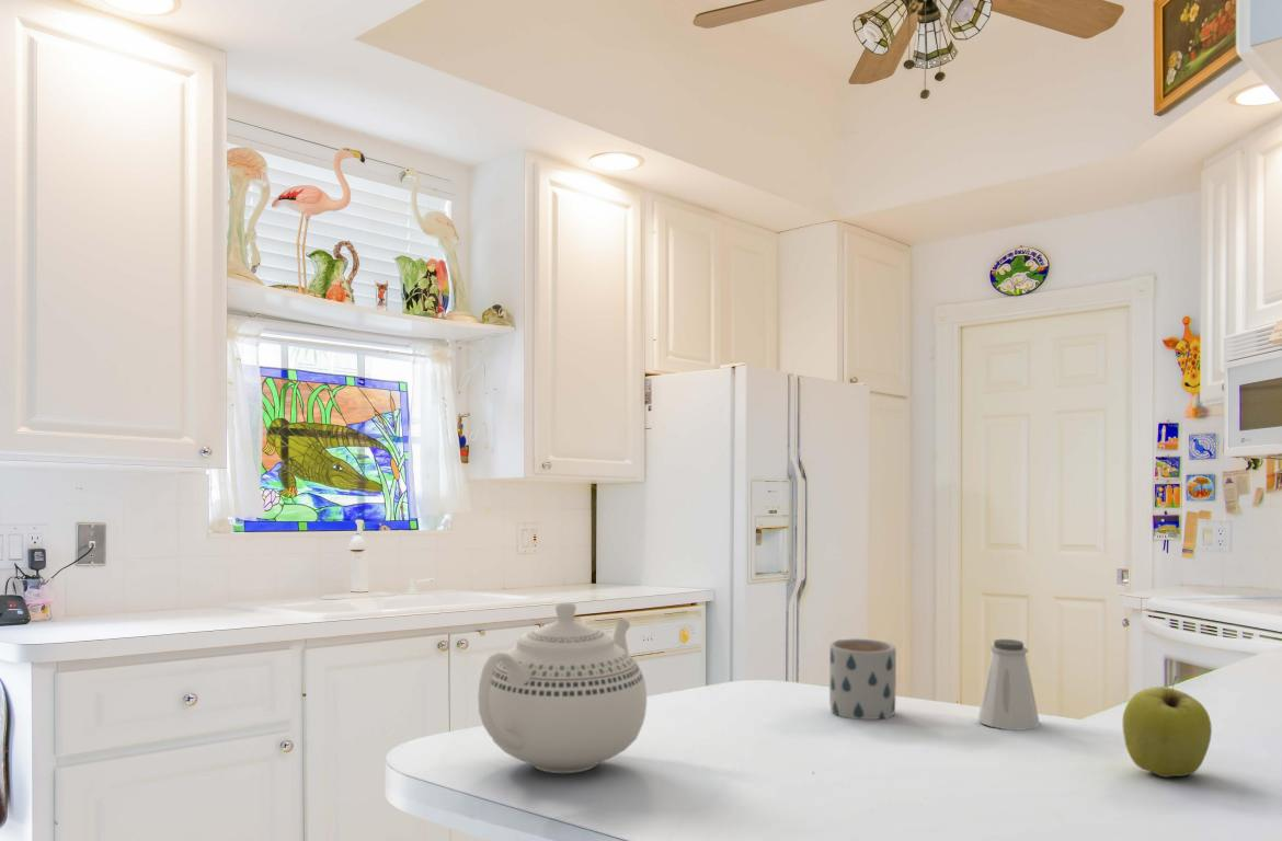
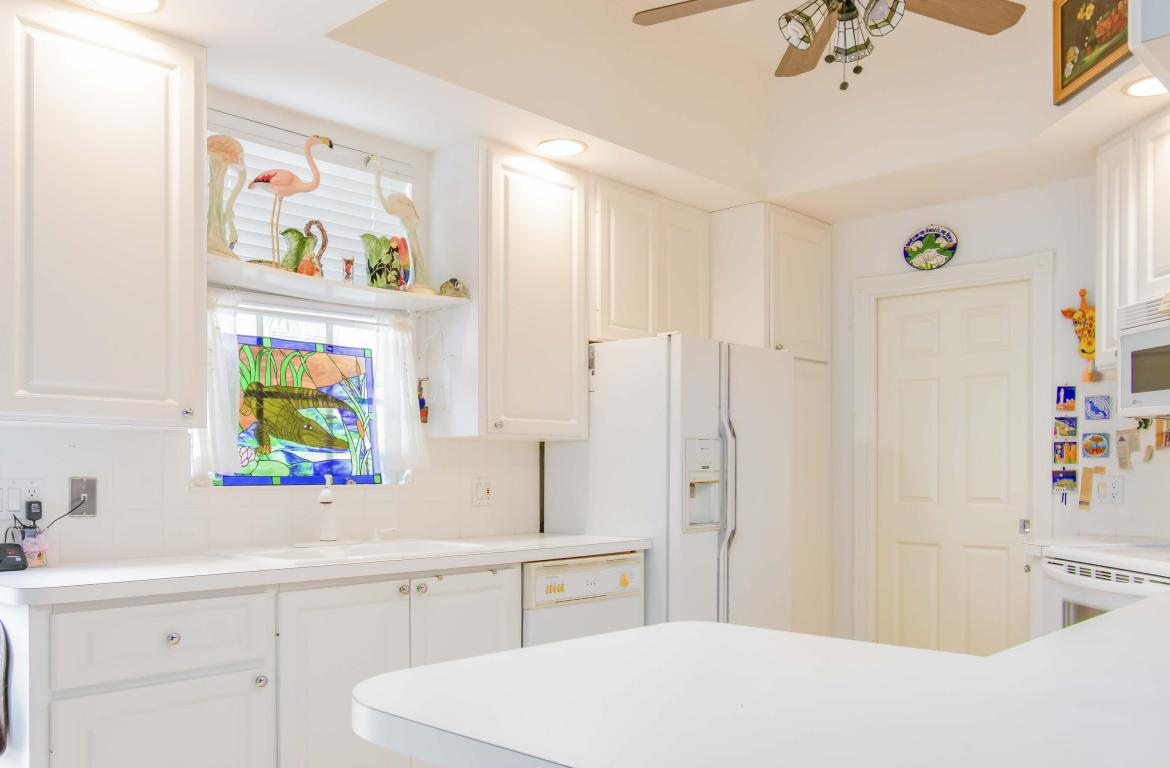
- mug (856, 676)
- apple (1166, 724)
- saltshaker (1008, 681)
- teapot (562, 682)
